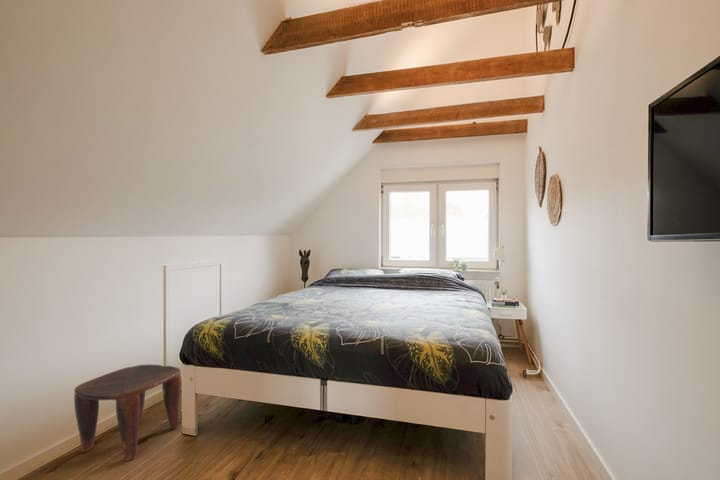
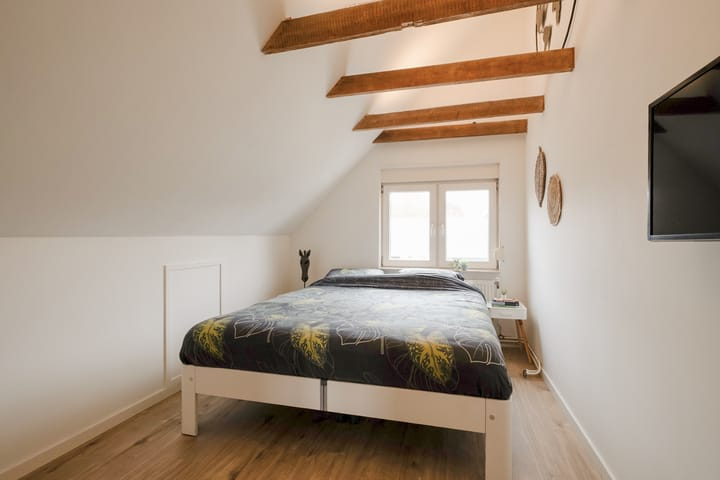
- stool (131, 407)
